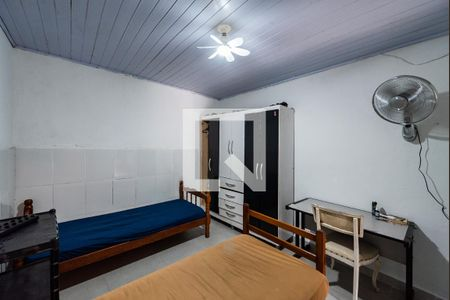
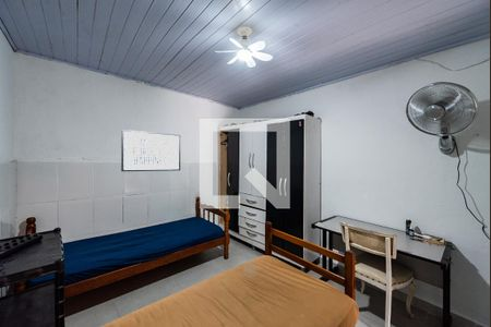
+ mirror (153, 152)
